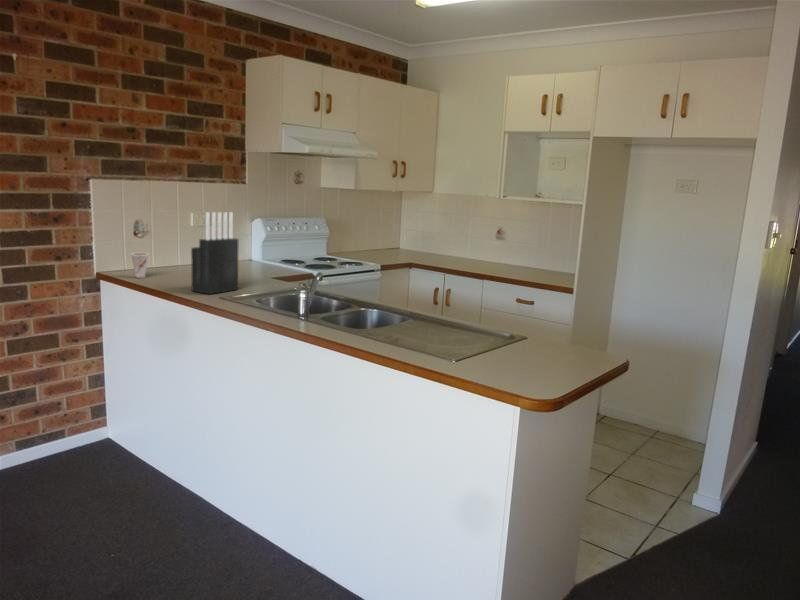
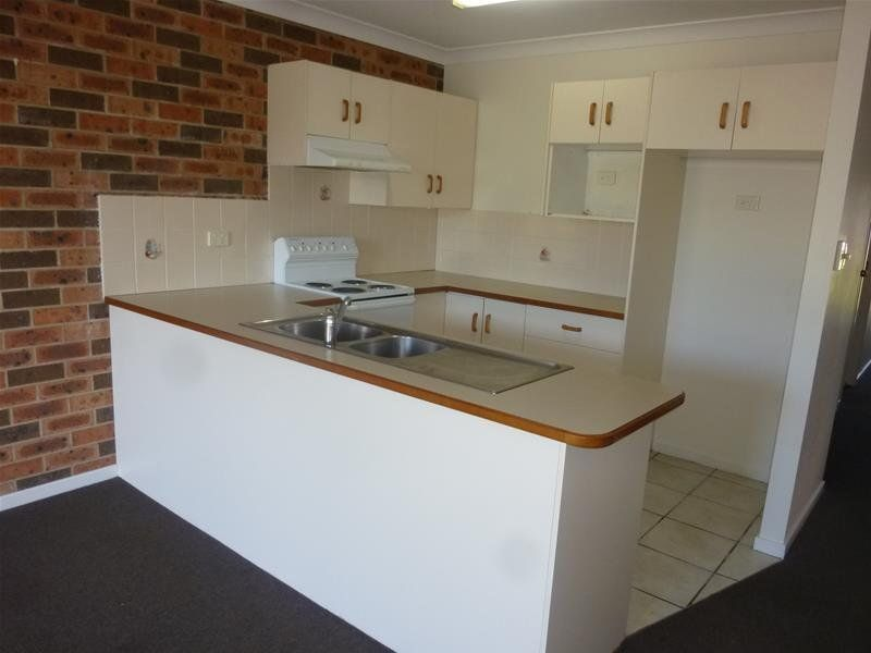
- cup (140, 265)
- knife block (213, 251)
